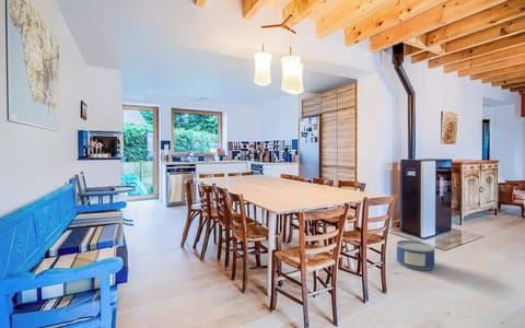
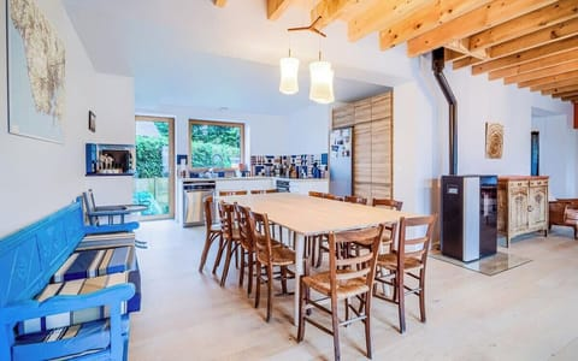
- storage bin (415, 254)
